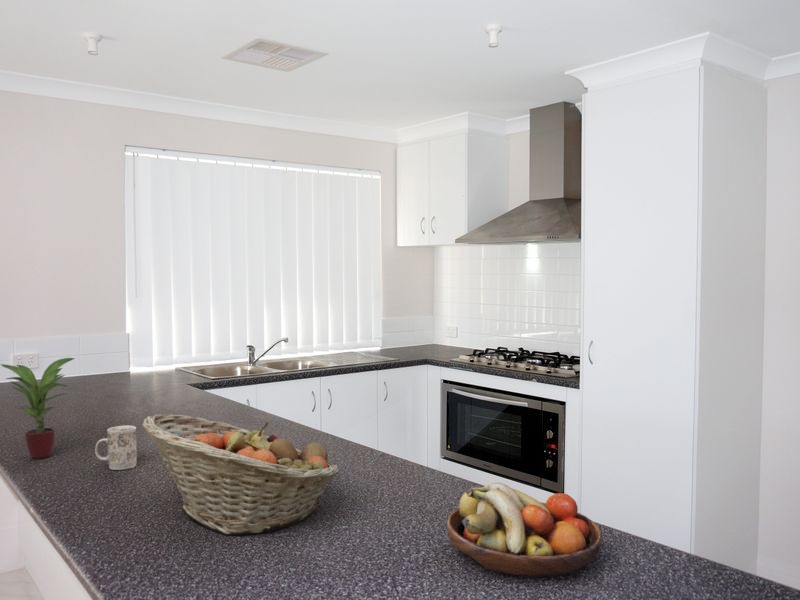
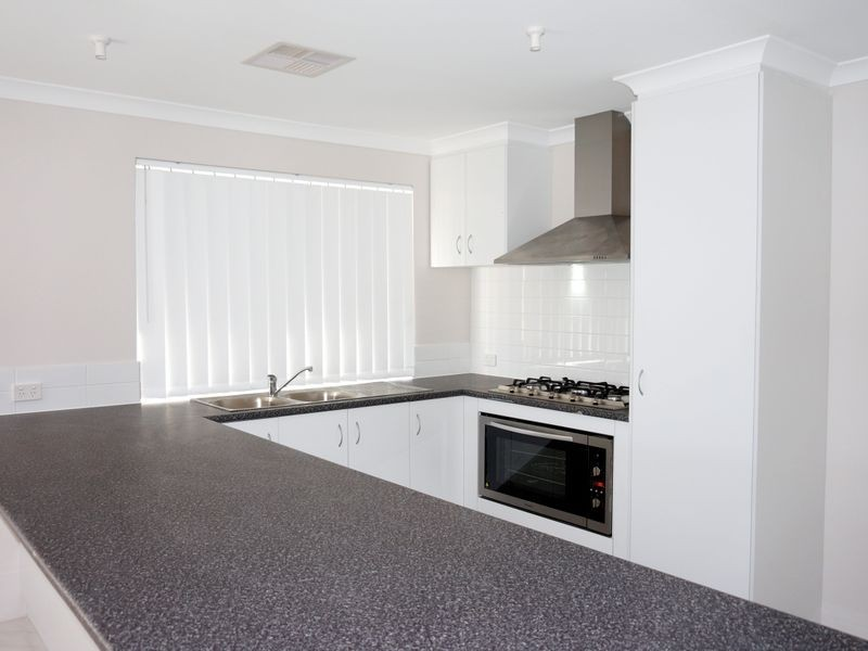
- fruit basket (240, 461)
- potted plant (47, 408)
- fruit bowl (522, 519)
- mug (117, 447)
